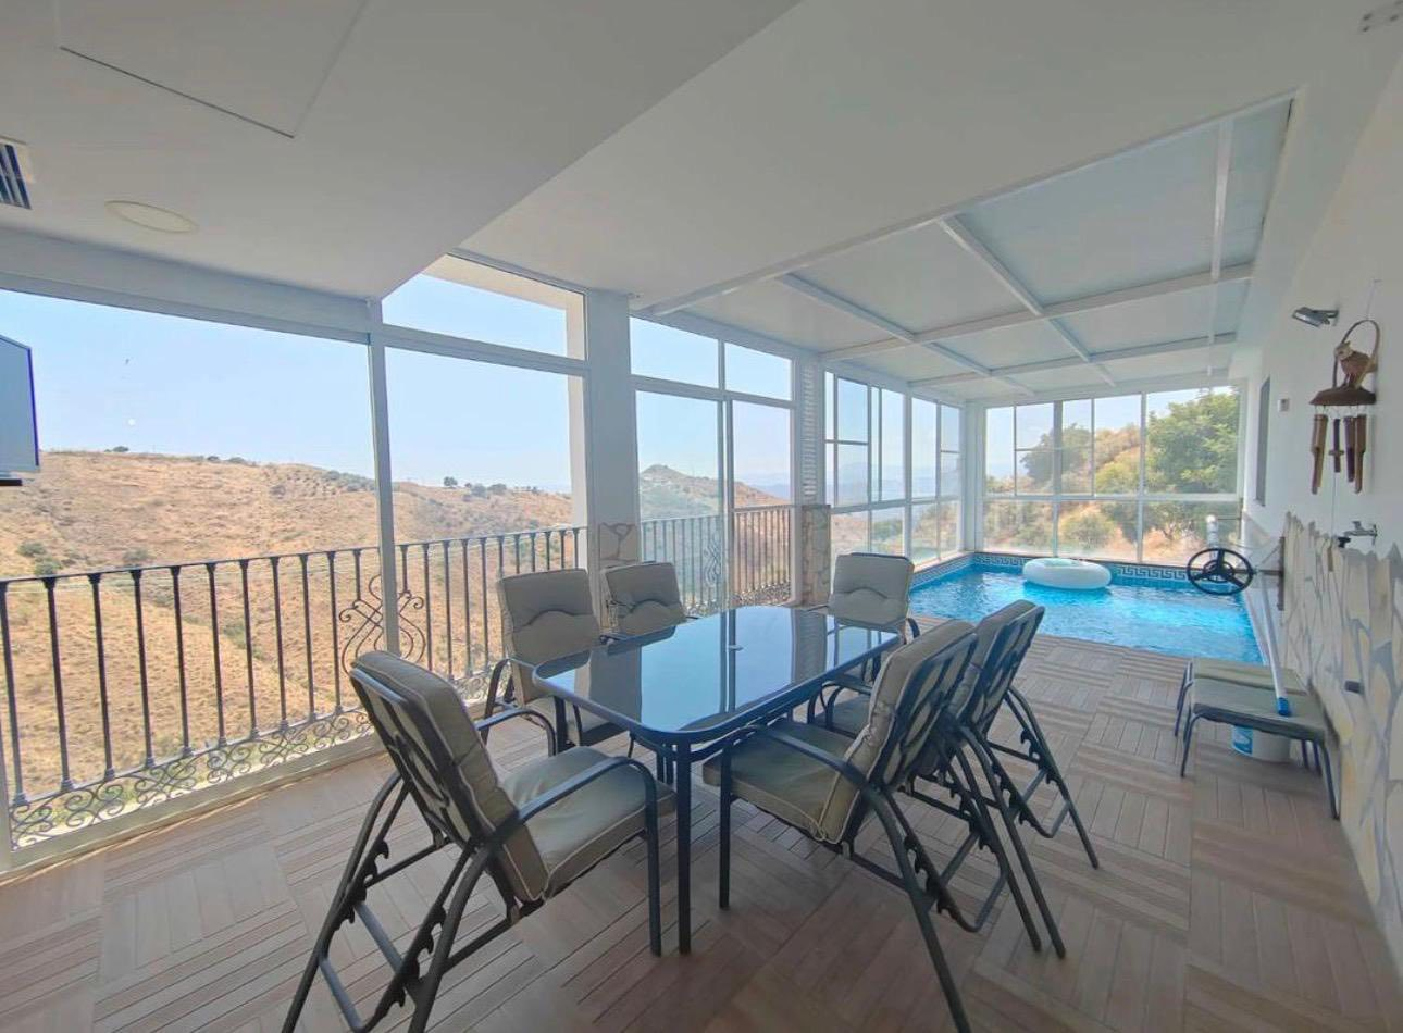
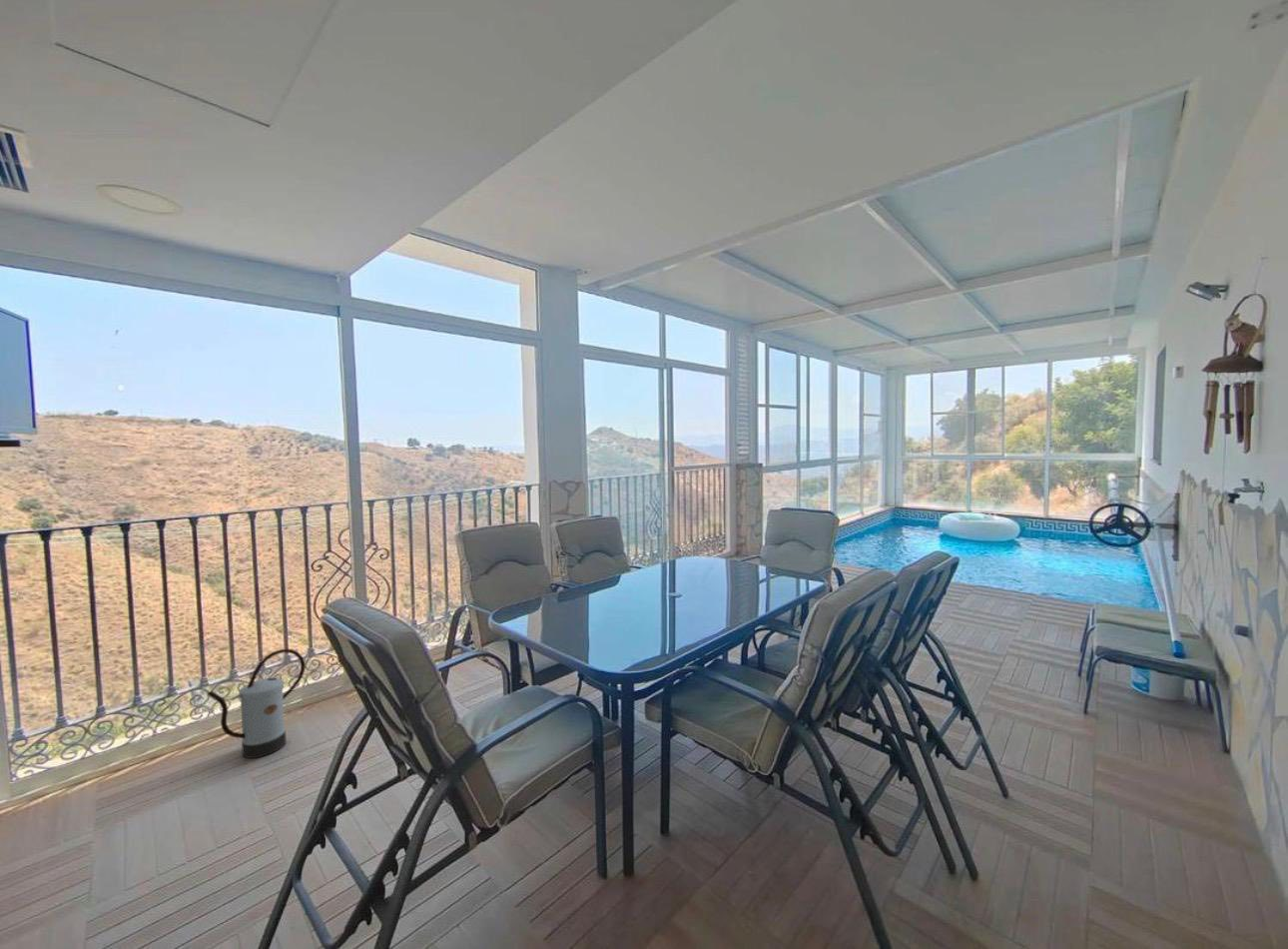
+ watering can (261, 702)
